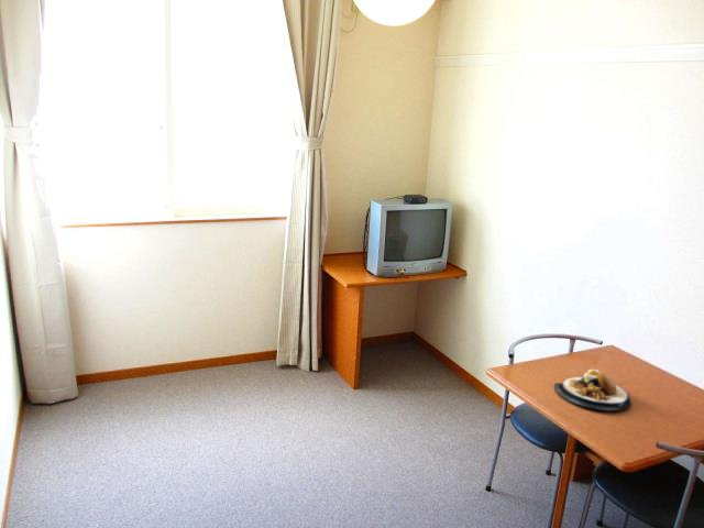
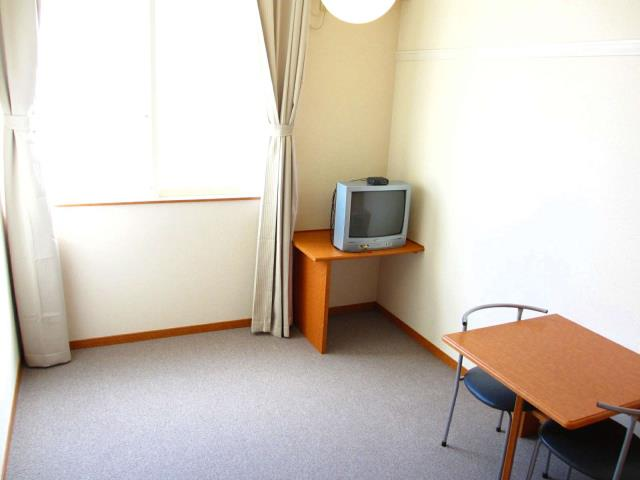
- plate (593, 384)
